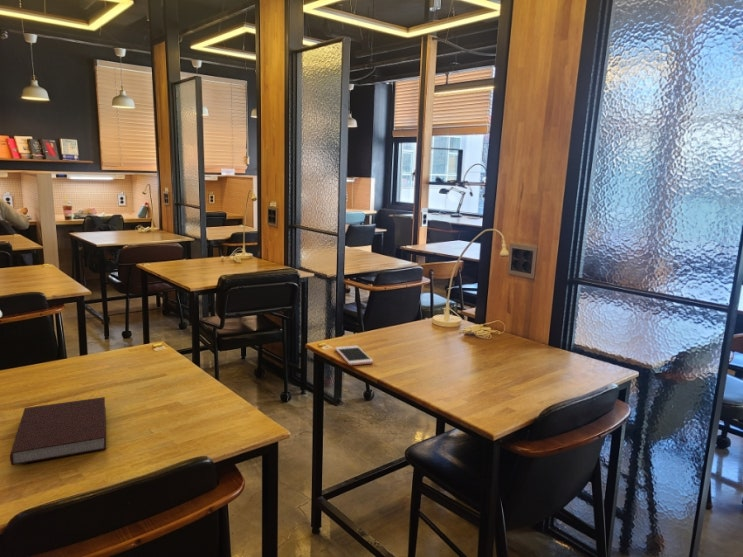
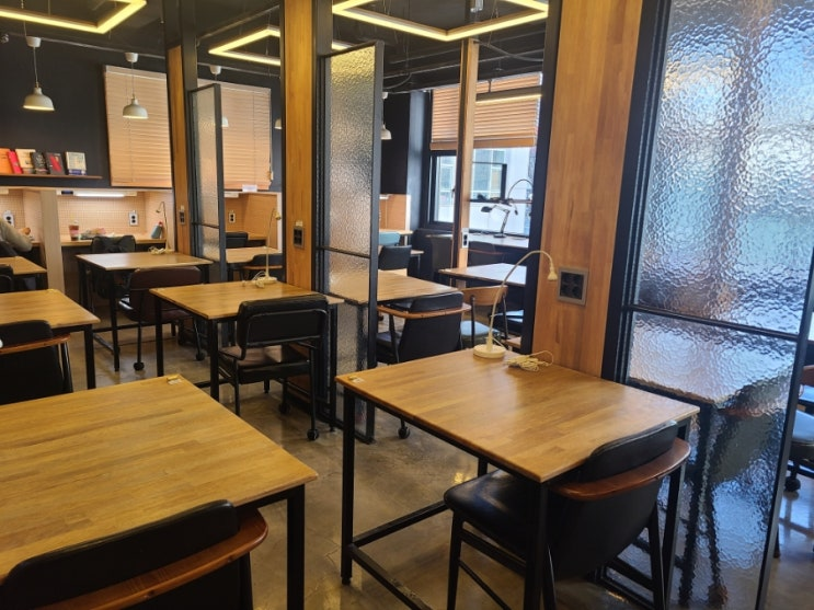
- cell phone (353, 354)
- notebook (62, 427)
